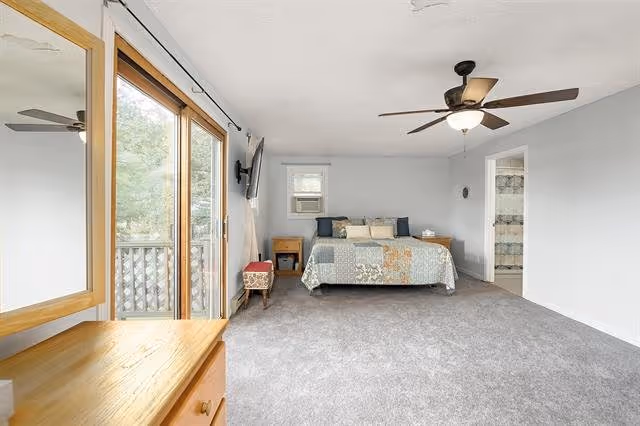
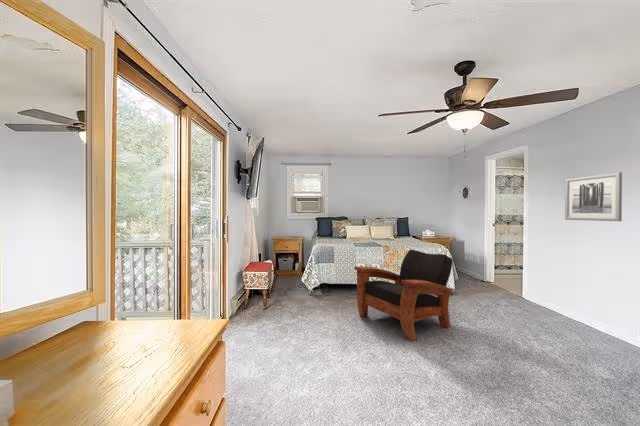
+ armchair (407, 286)
+ wall art (590, 198)
